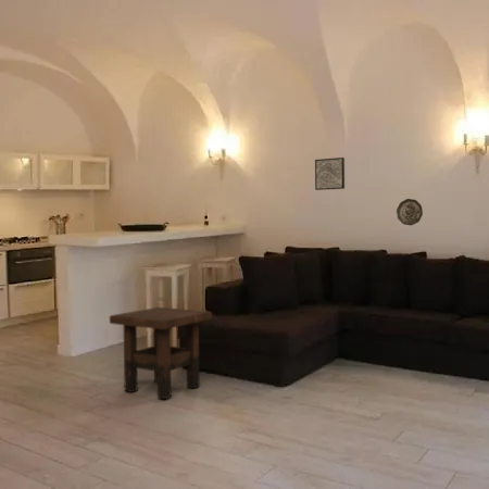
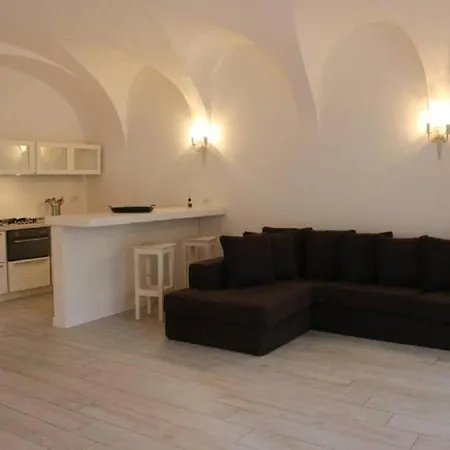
- side table (161, 351)
- wall art (329, 174)
- decorative plate (410, 212)
